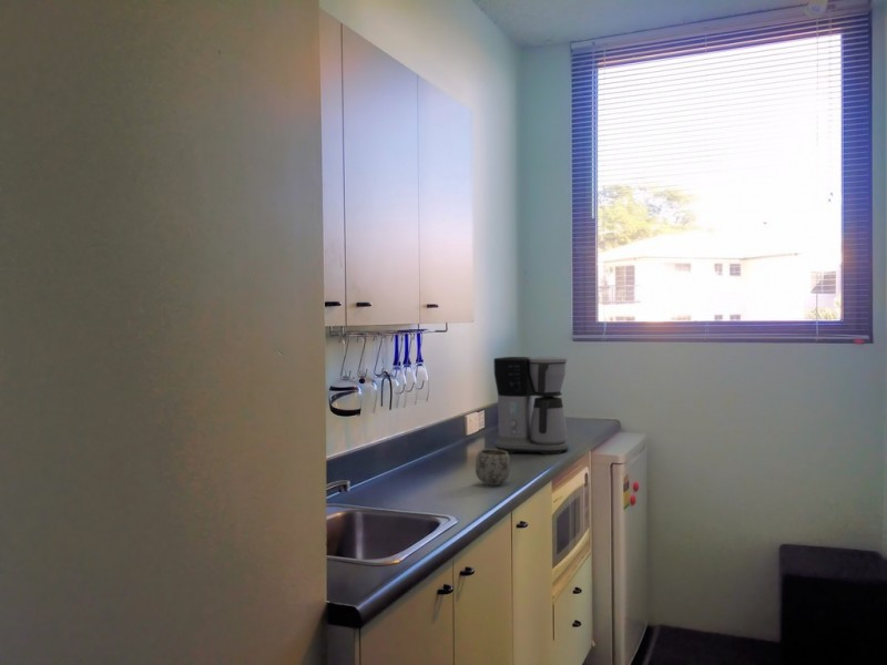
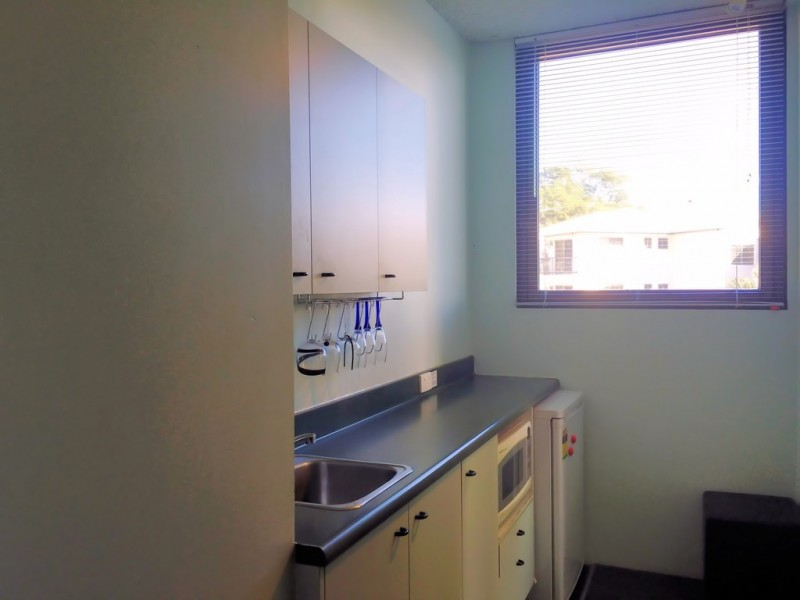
- coffee maker (529, 403)
- mug (495, 466)
